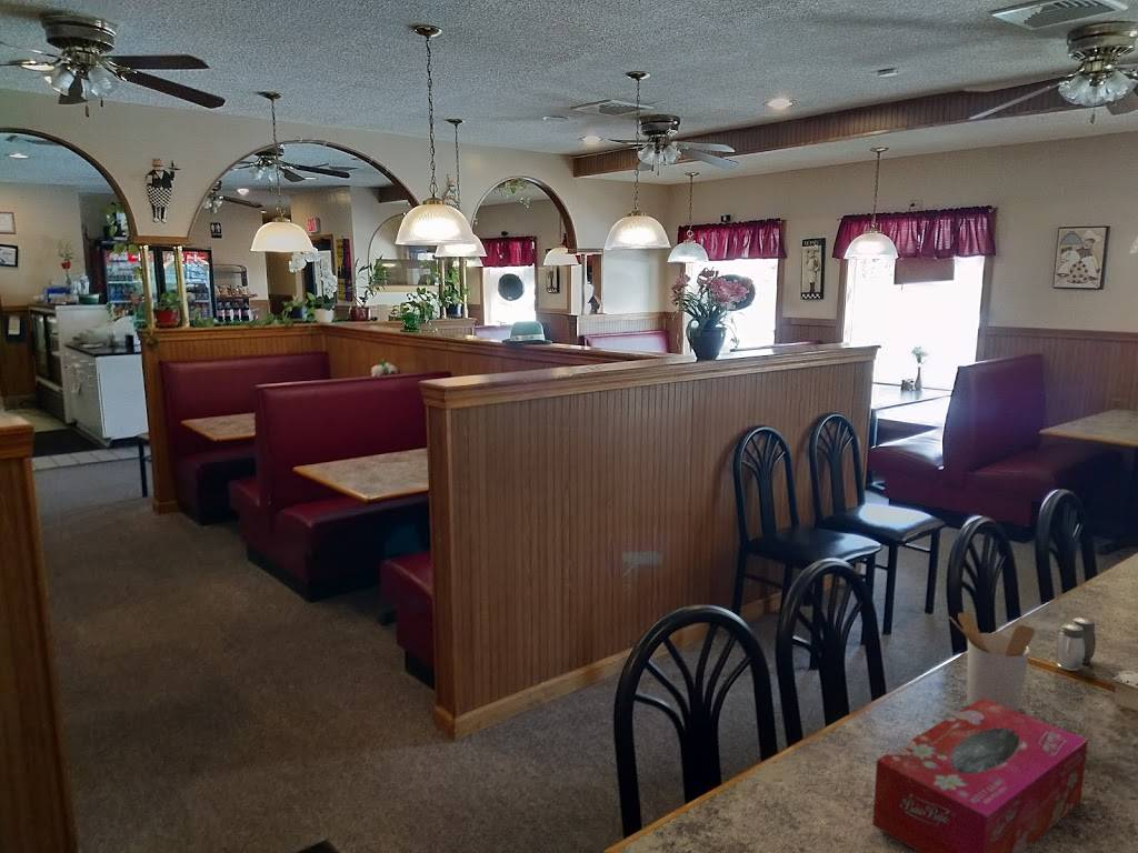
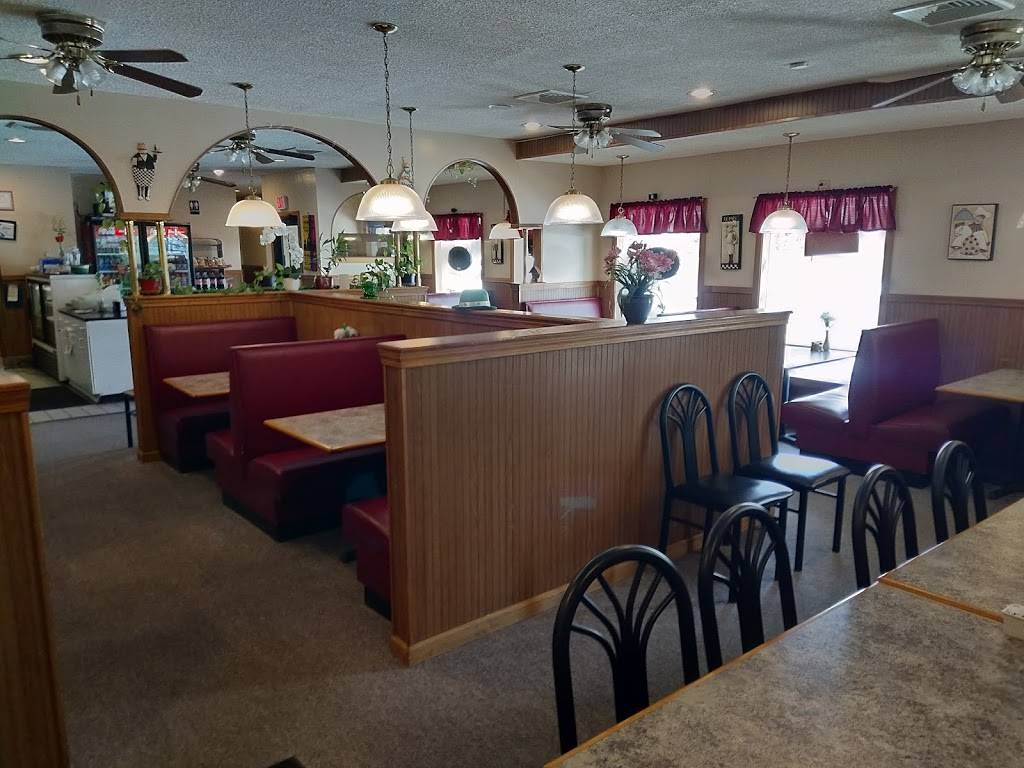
- utensil holder (985, 662)
- salt and pepper shaker (1076, 642)
- tissue box (981, 781)
